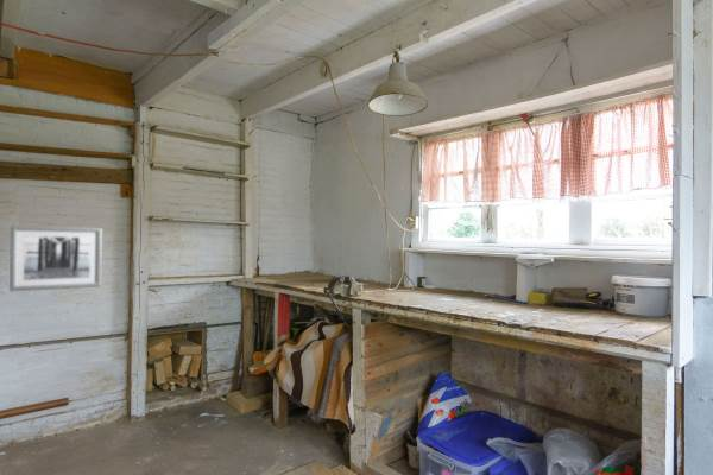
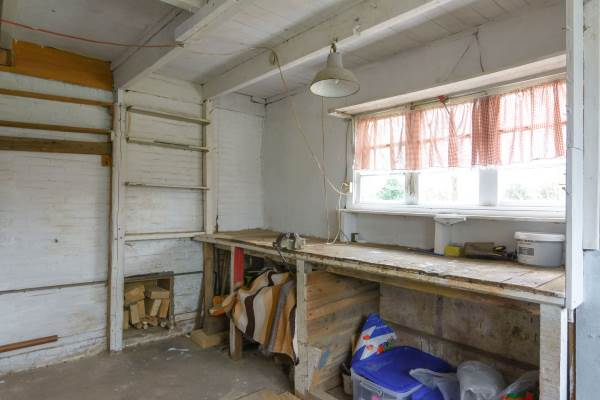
- wall art (58, 258)
